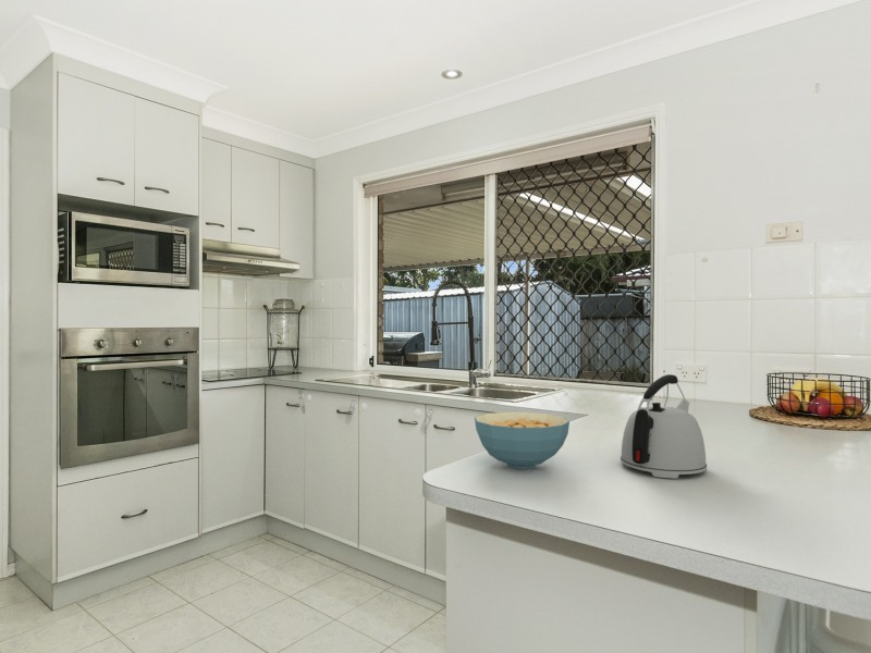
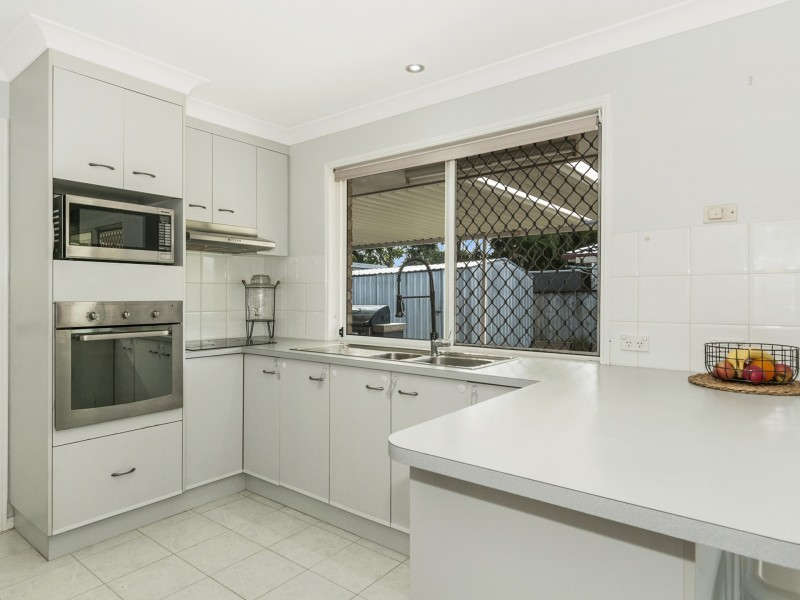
- kettle (663, 420)
- cereal bowl (520, 442)
